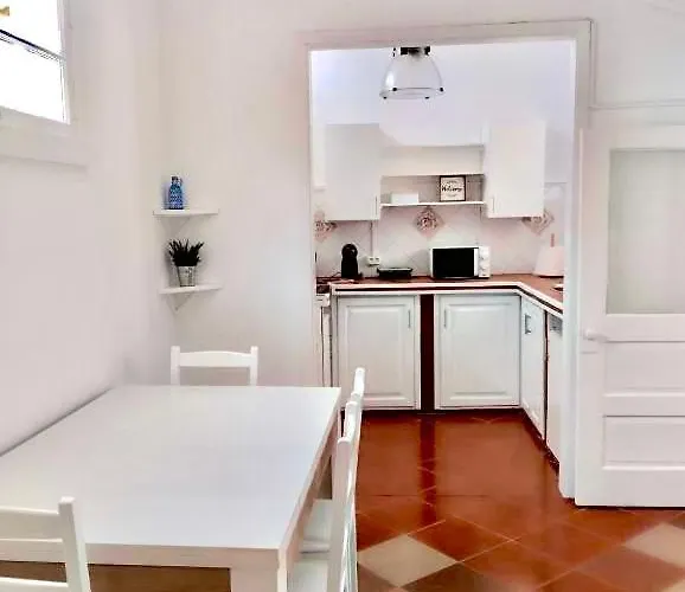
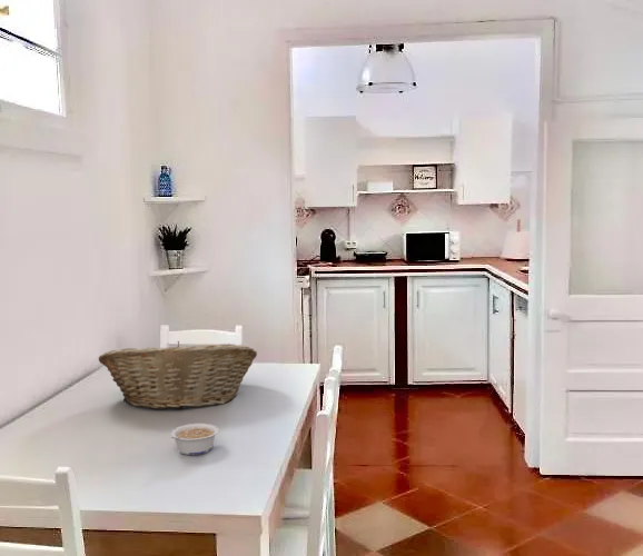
+ fruit basket (179, 368)
+ legume (195, 438)
